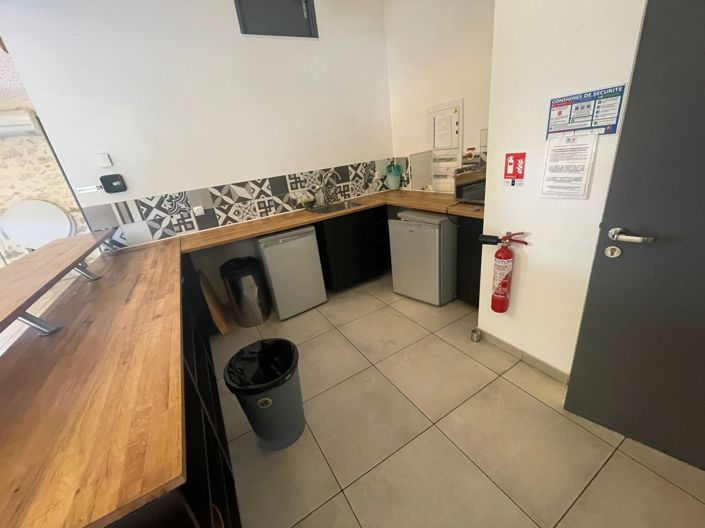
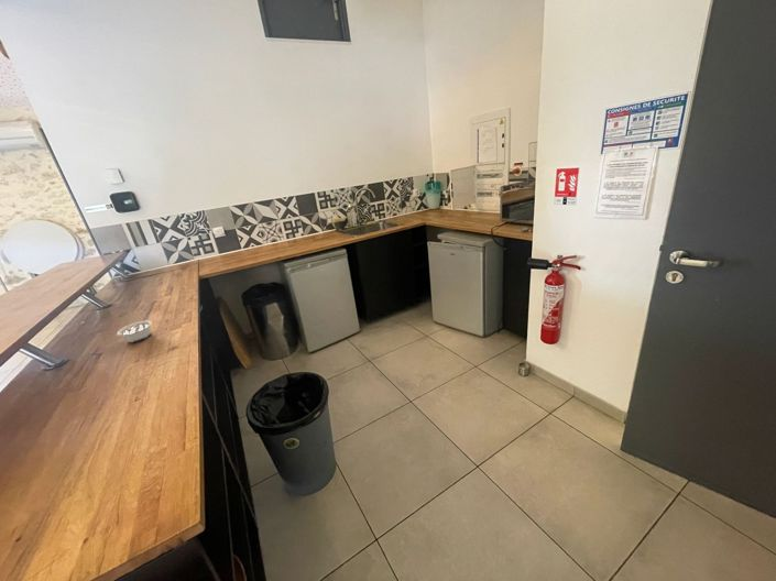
+ legume (135, 331)
